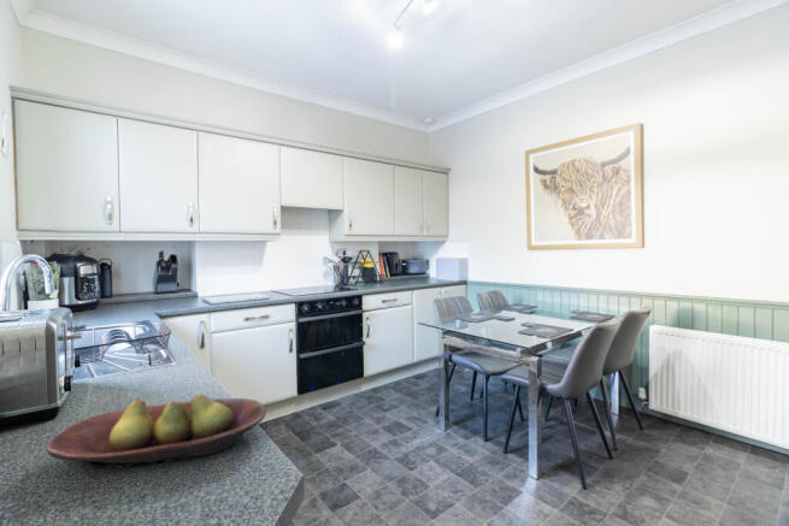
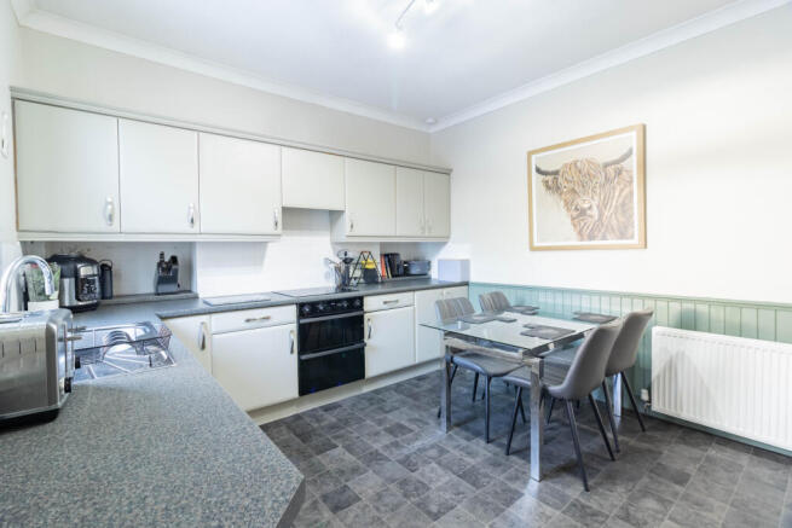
- fruit bowl (167, 424)
